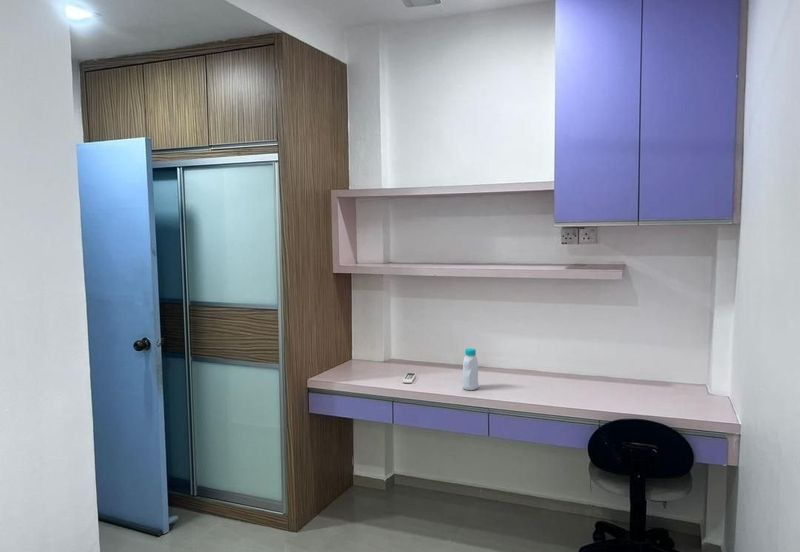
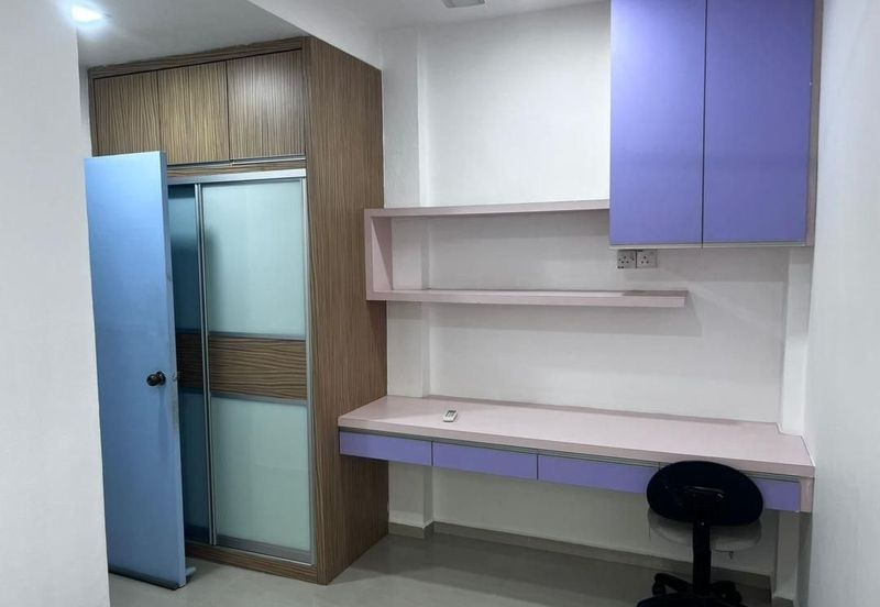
- bottle (470, 368)
